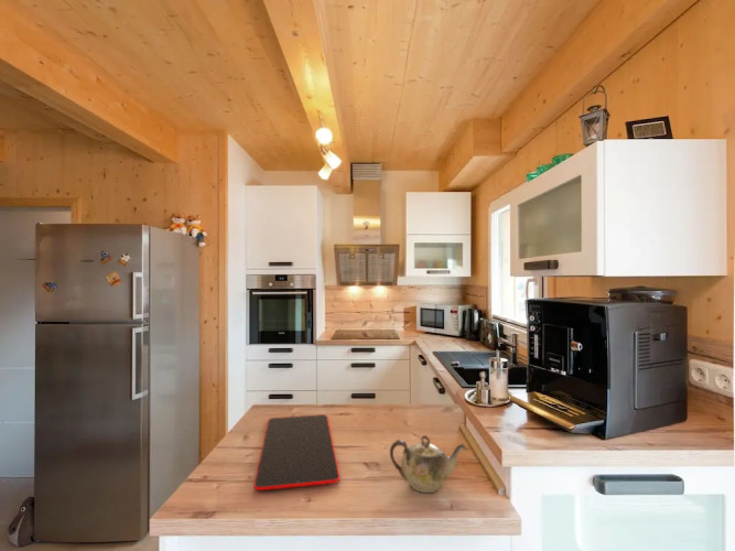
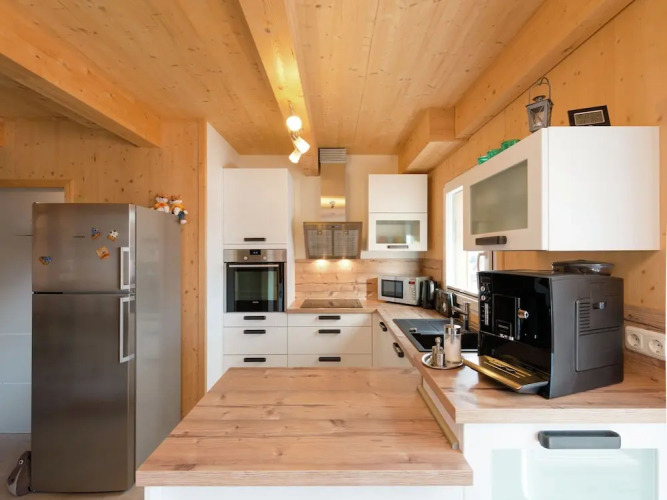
- cutting board (298, 444)
- teapot (429, 460)
